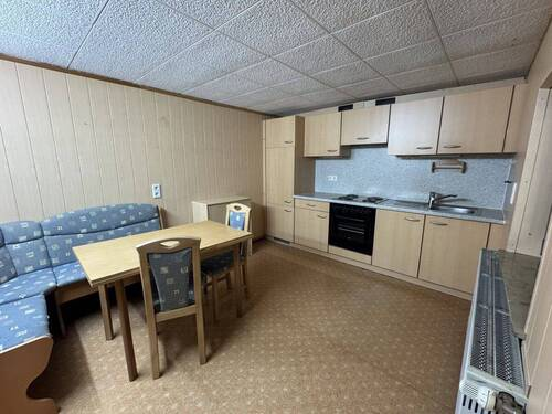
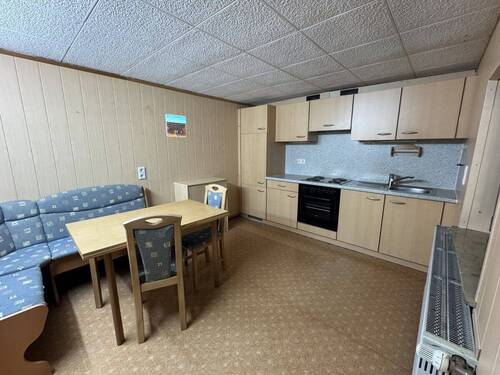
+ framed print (176, 126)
